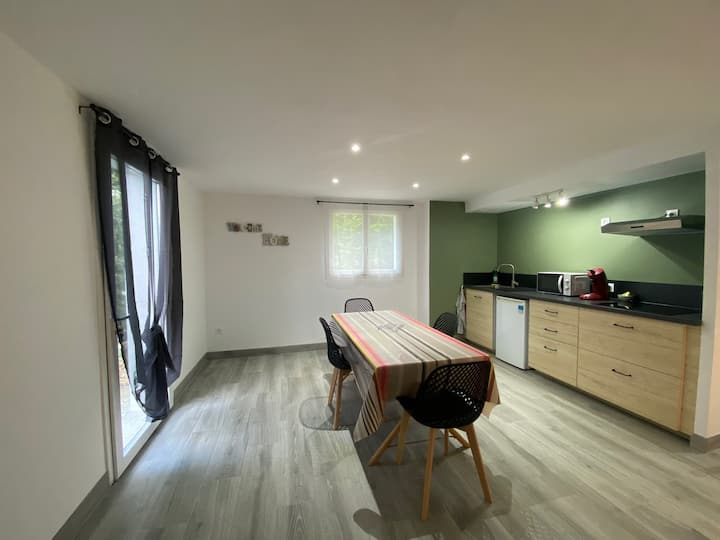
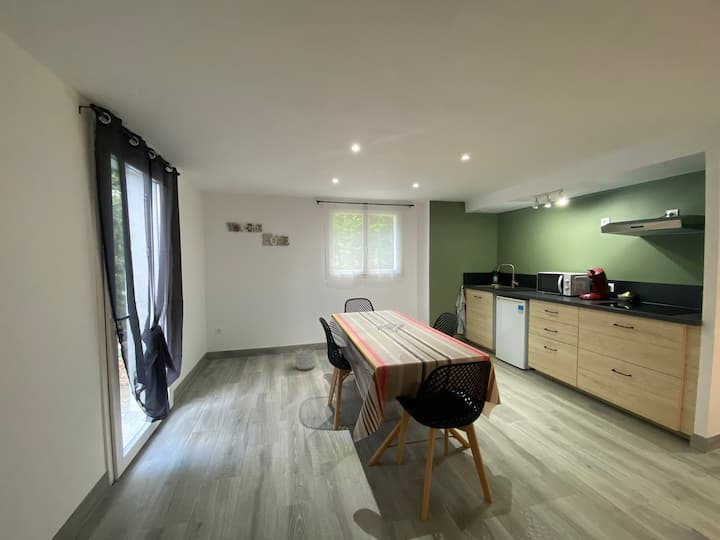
+ planter (305, 359)
